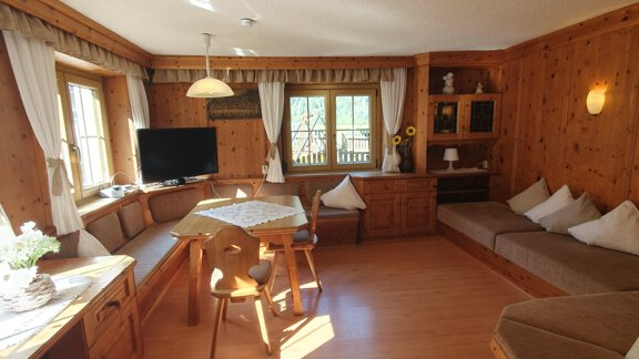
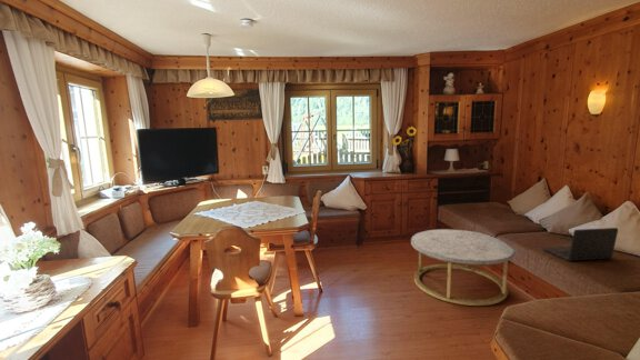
+ laptop (578, 239)
+ coffee table (459, 263)
